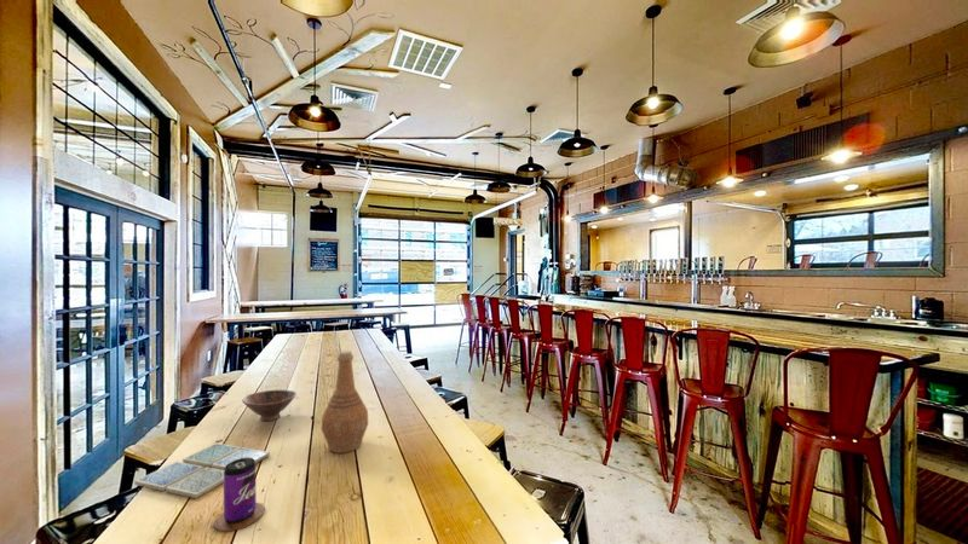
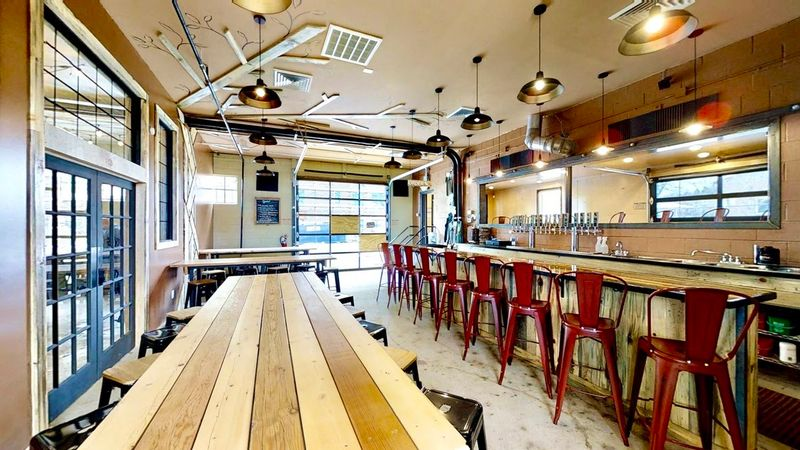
- beverage can (240, 490)
- vase (345, 398)
- drink coaster (207, 465)
- bowl (270, 406)
